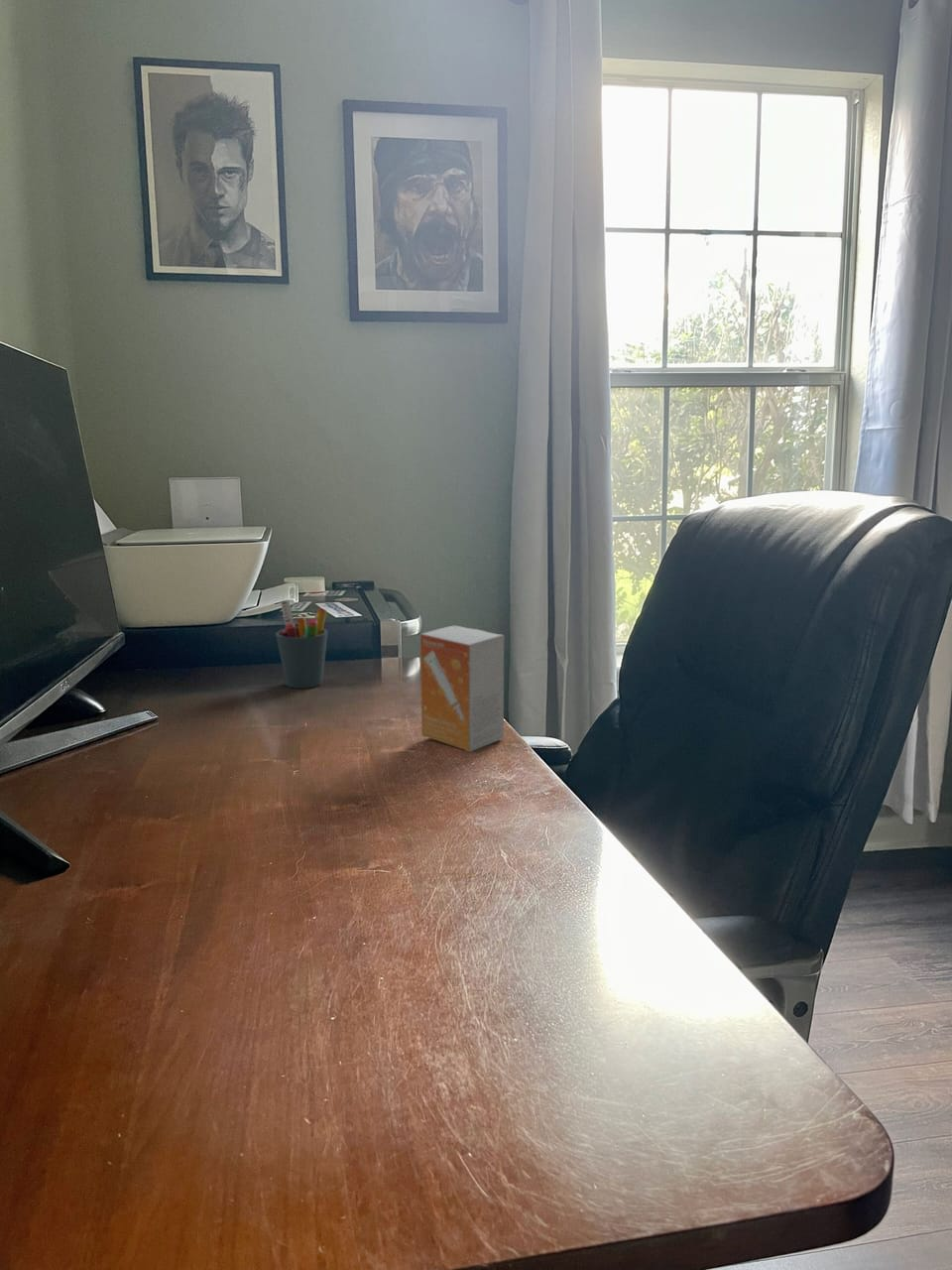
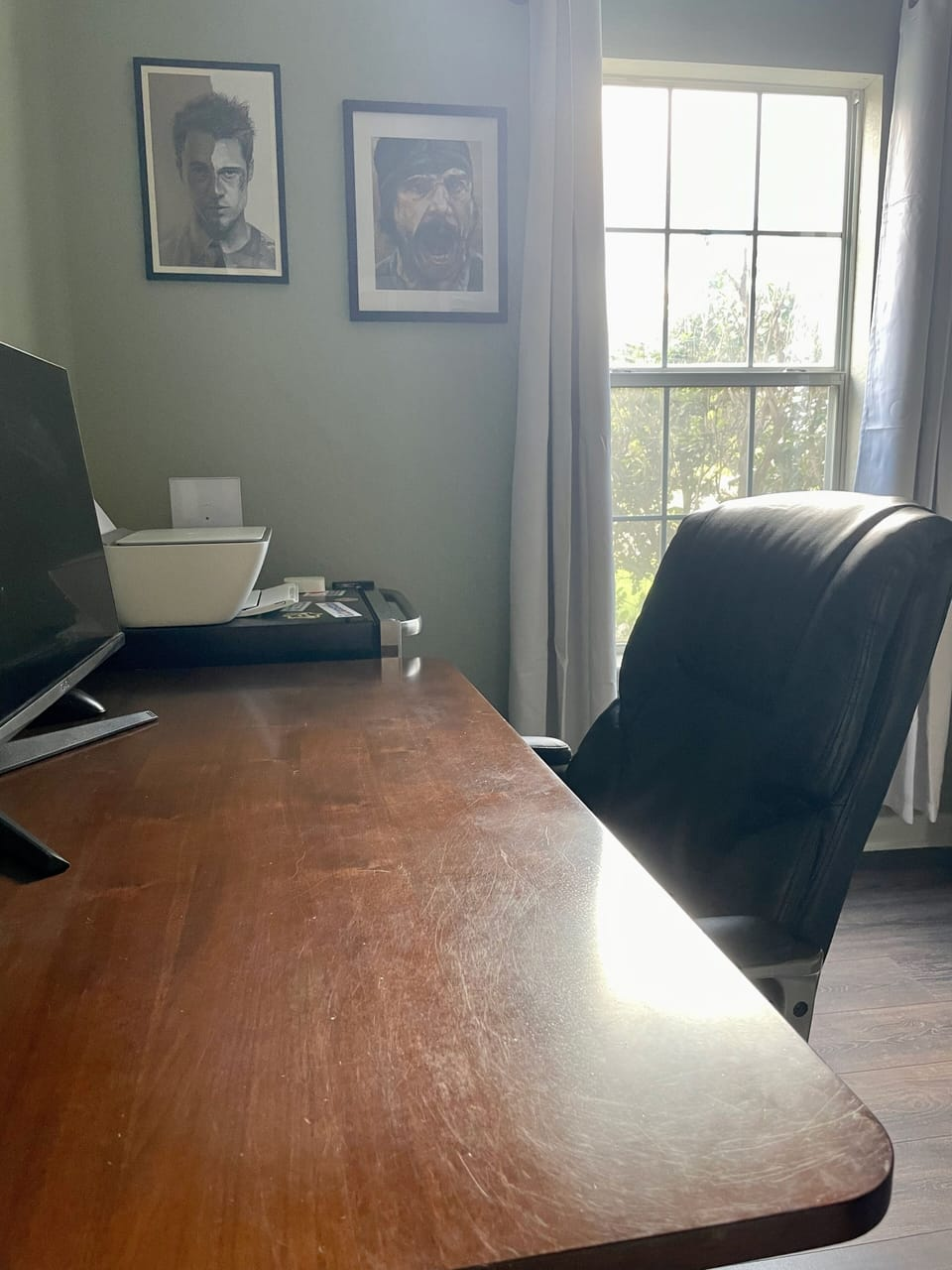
- small box (462, 687)
- pen holder (302, 644)
